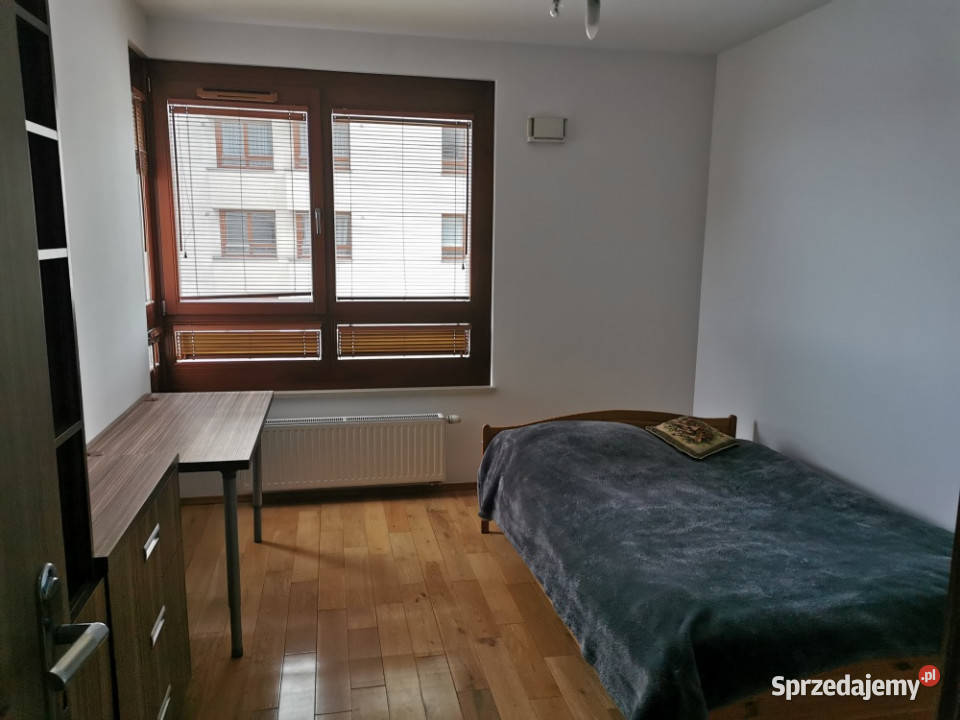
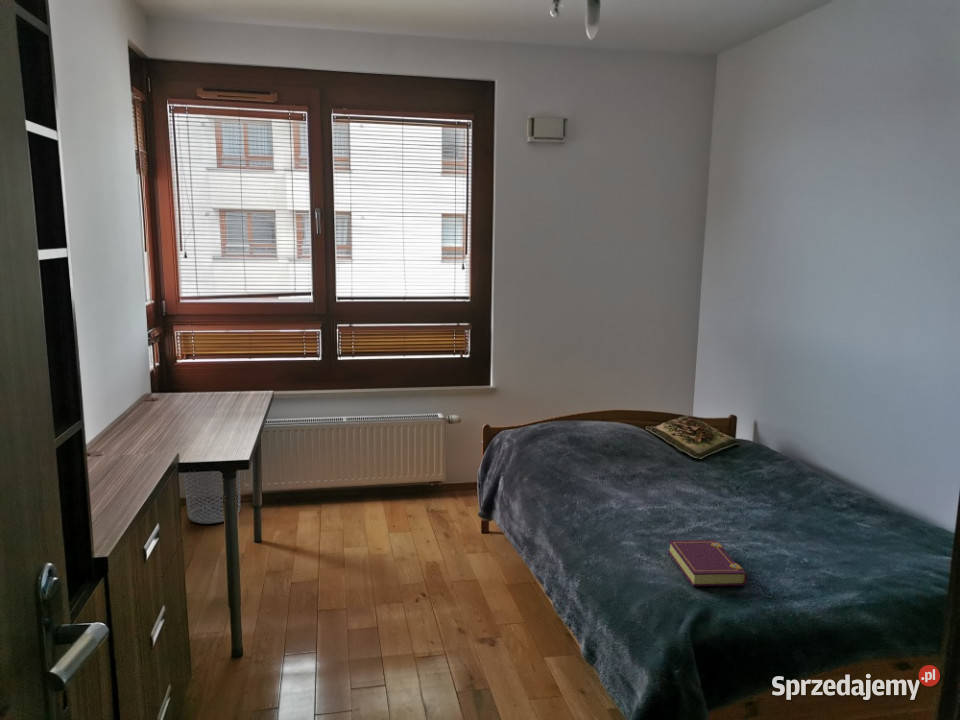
+ waste bin (212, 484)
+ book (705, 561)
